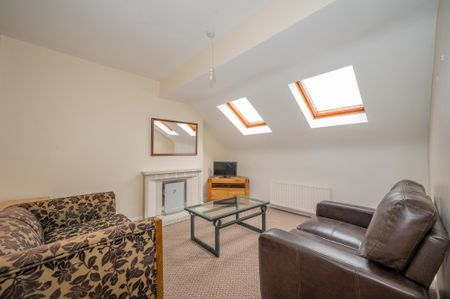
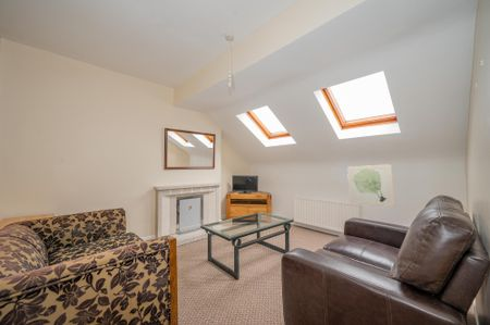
+ wall art (369, 185)
